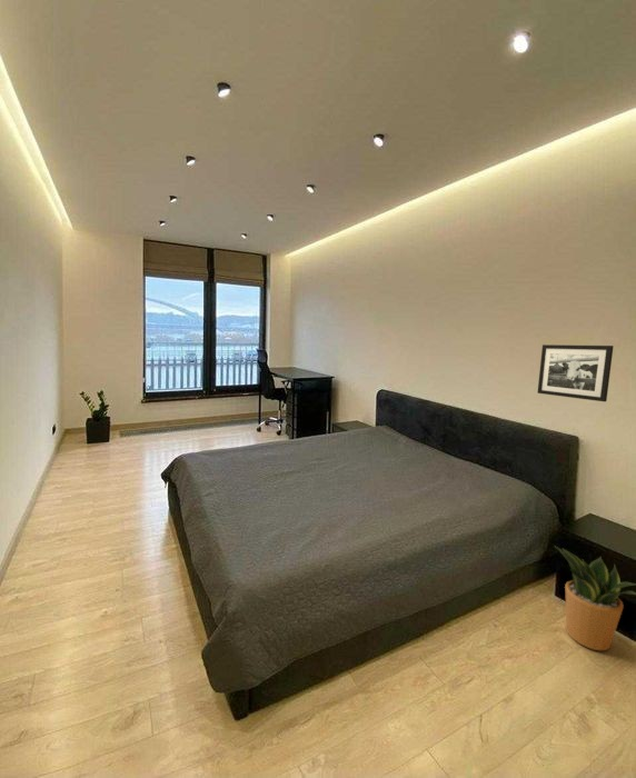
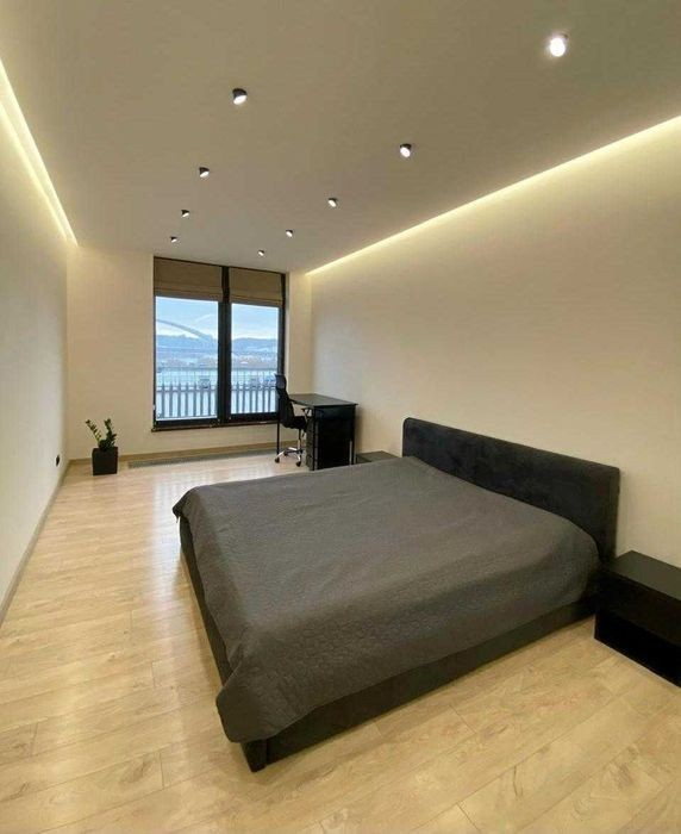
- picture frame (572, 371)
- potted plant (590, 601)
